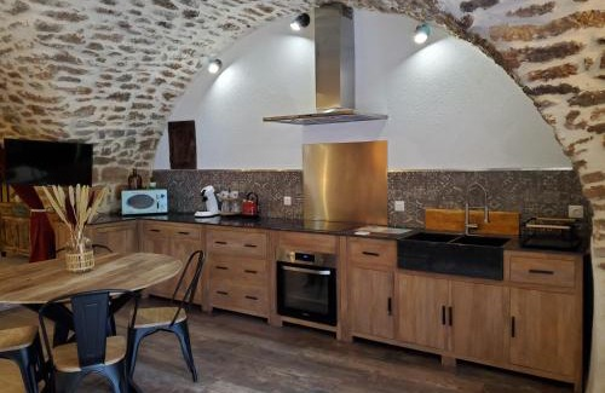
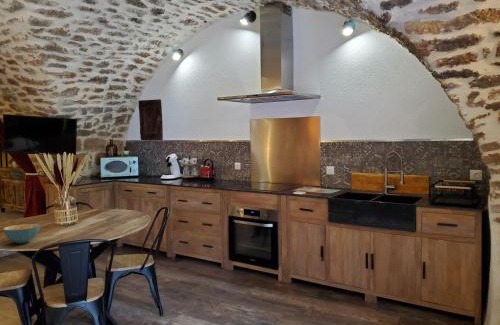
+ cereal bowl (22, 234)
